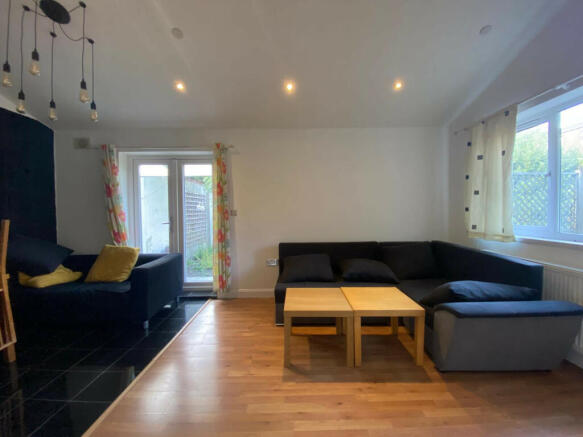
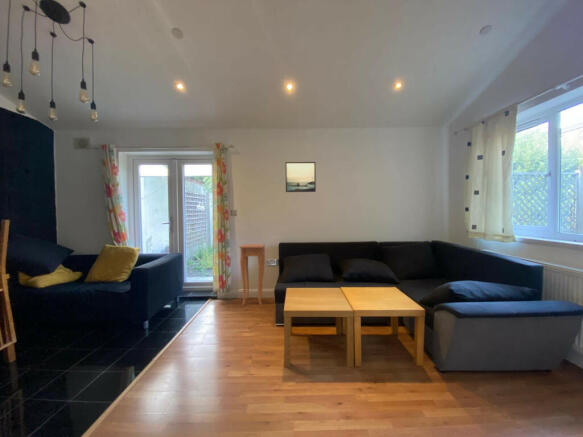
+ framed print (300, 177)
+ side table (248, 274)
